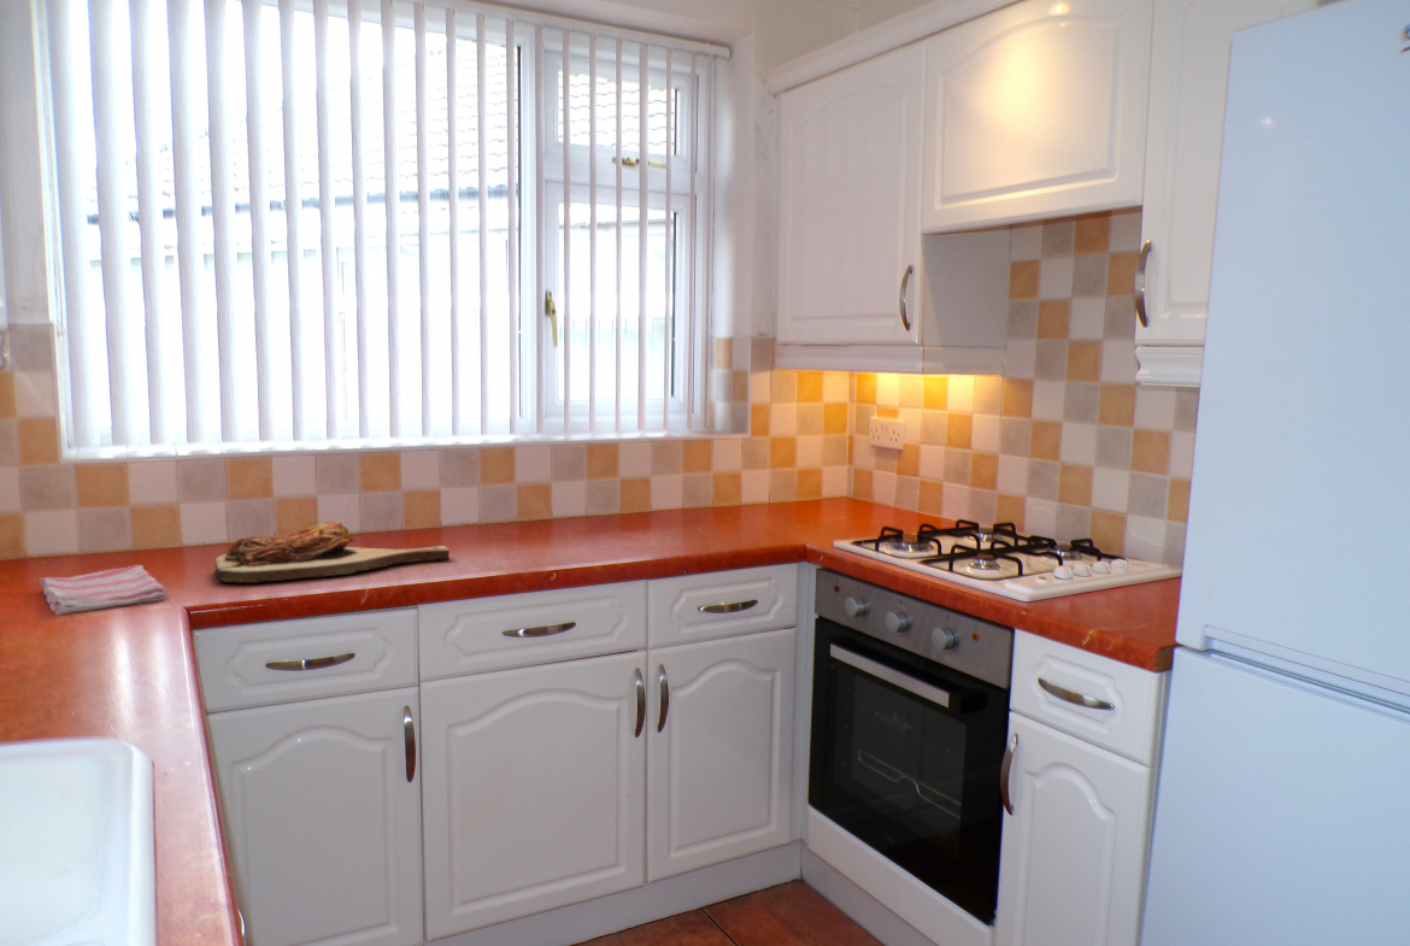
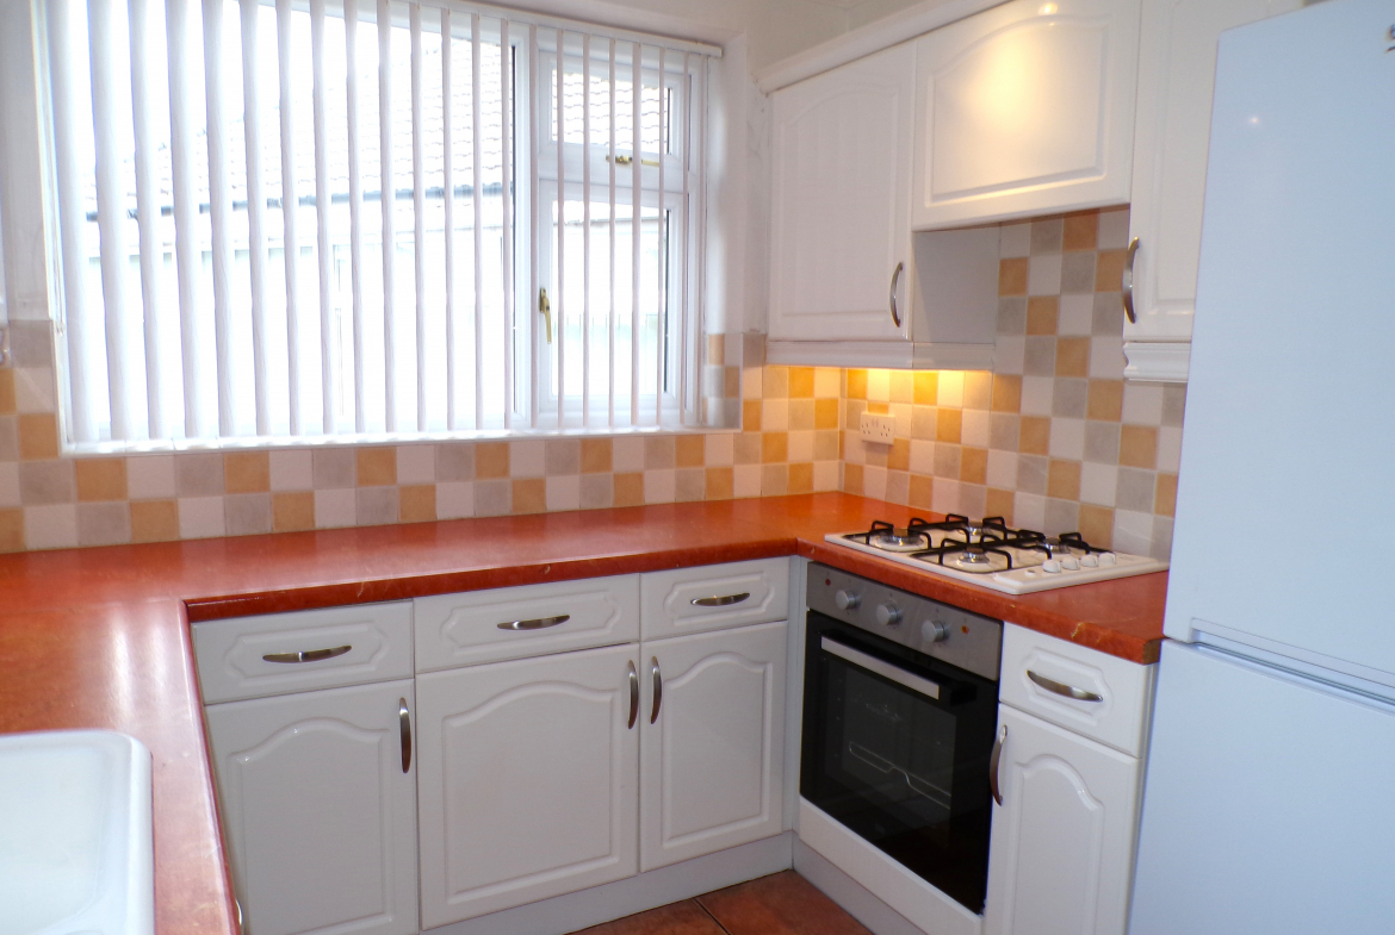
- dish towel (101, 584)
- cutting board (334, 545)
